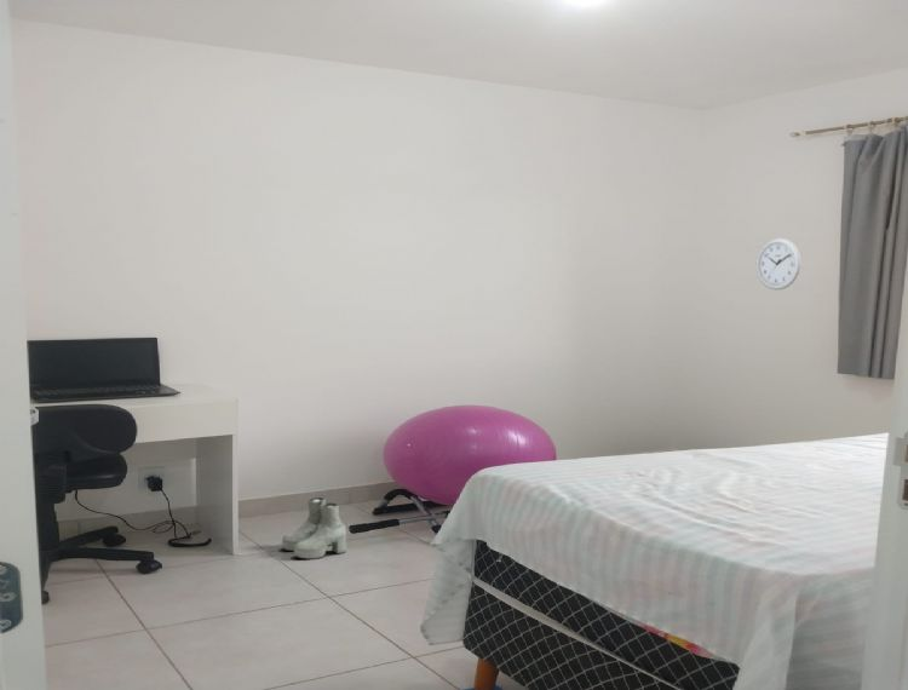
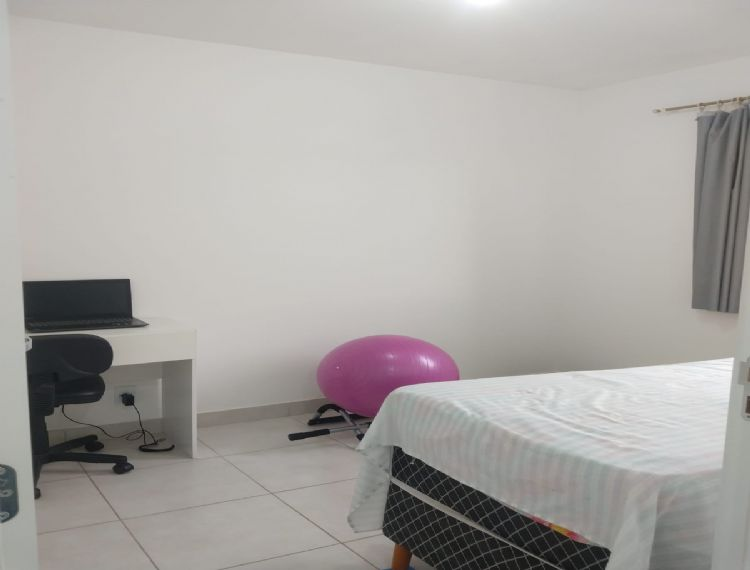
- boots (314, 527)
- wall clock (776, 264)
